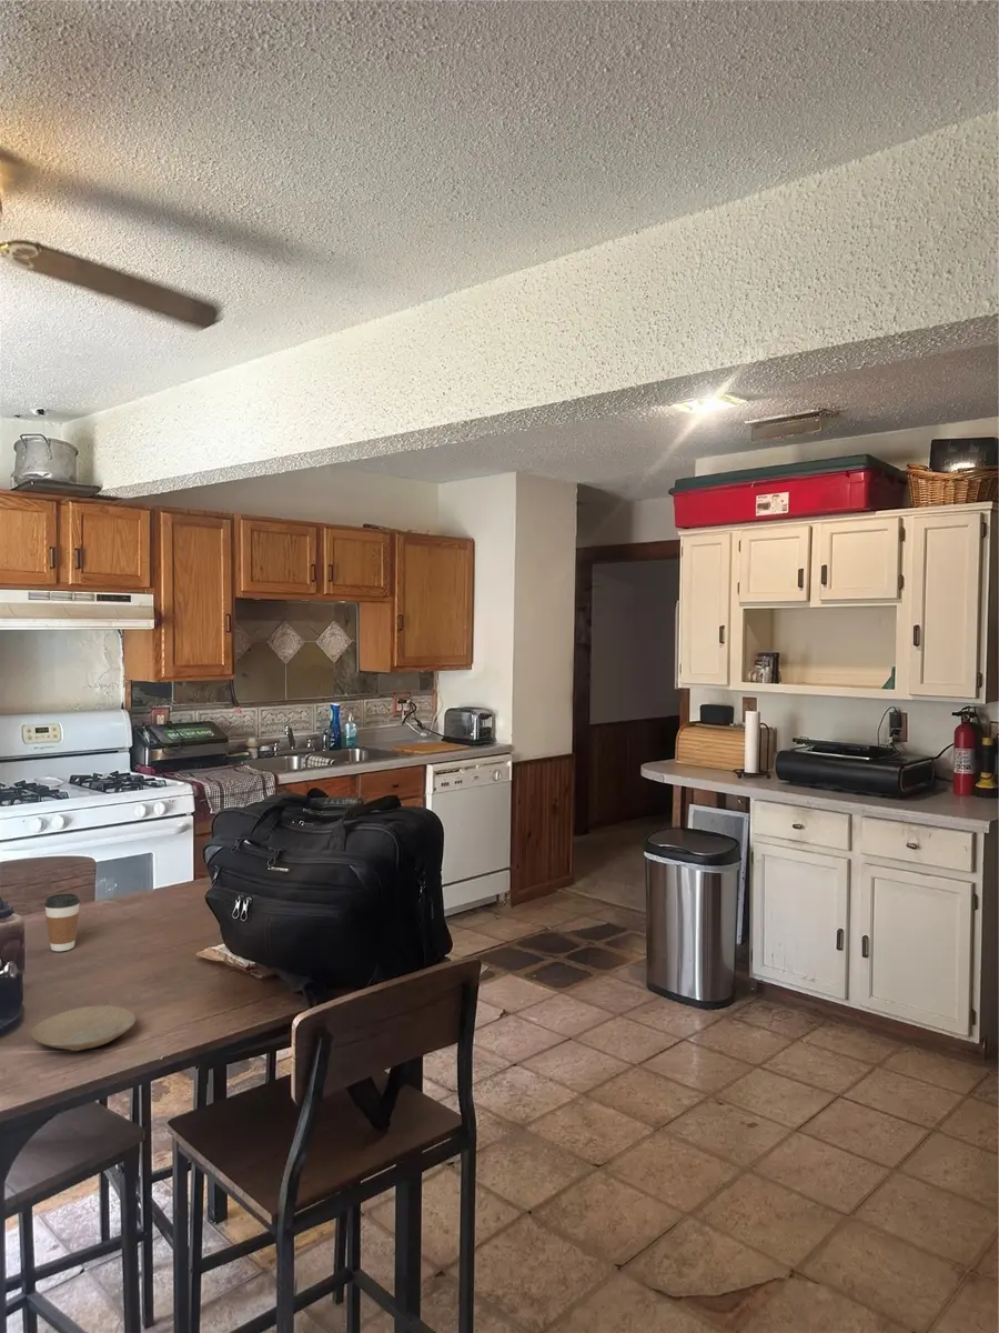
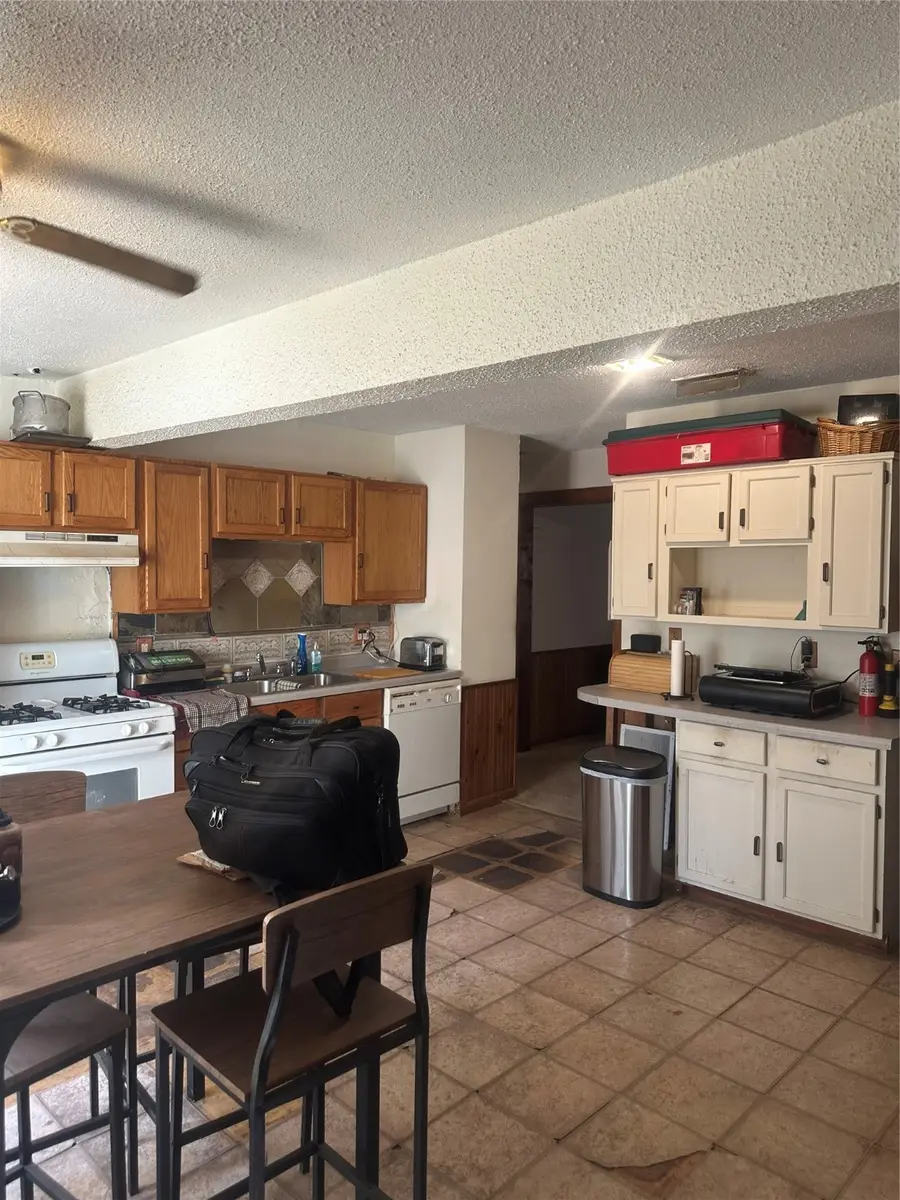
- coffee cup (62, 922)
- plate (84, 1031)
